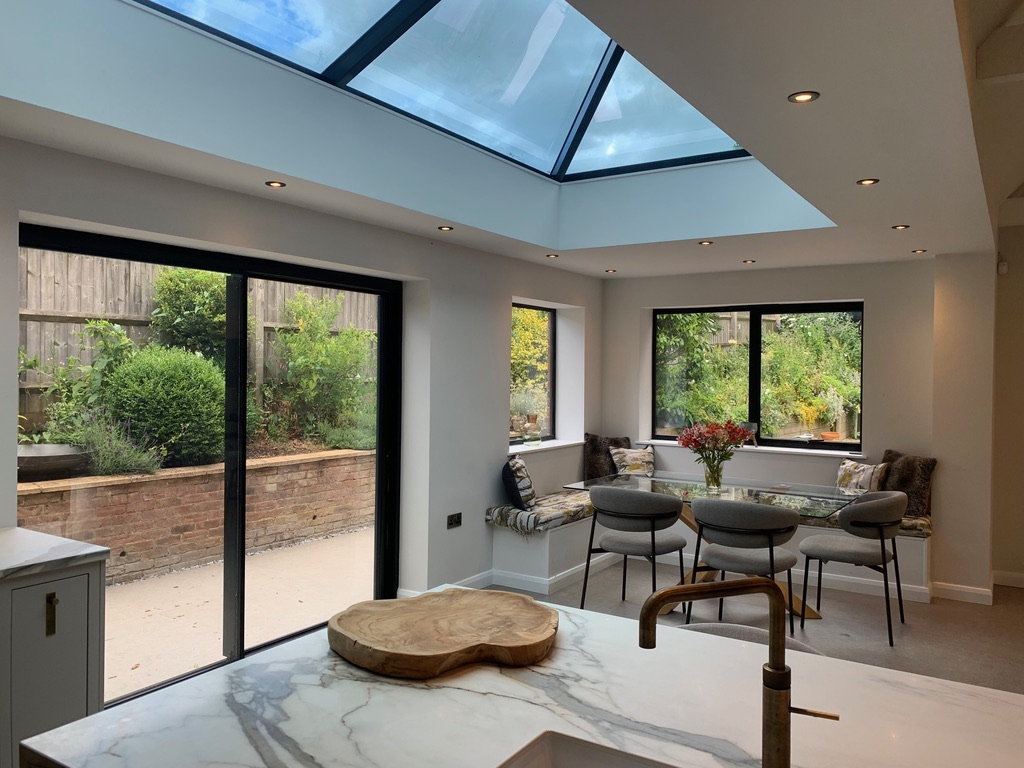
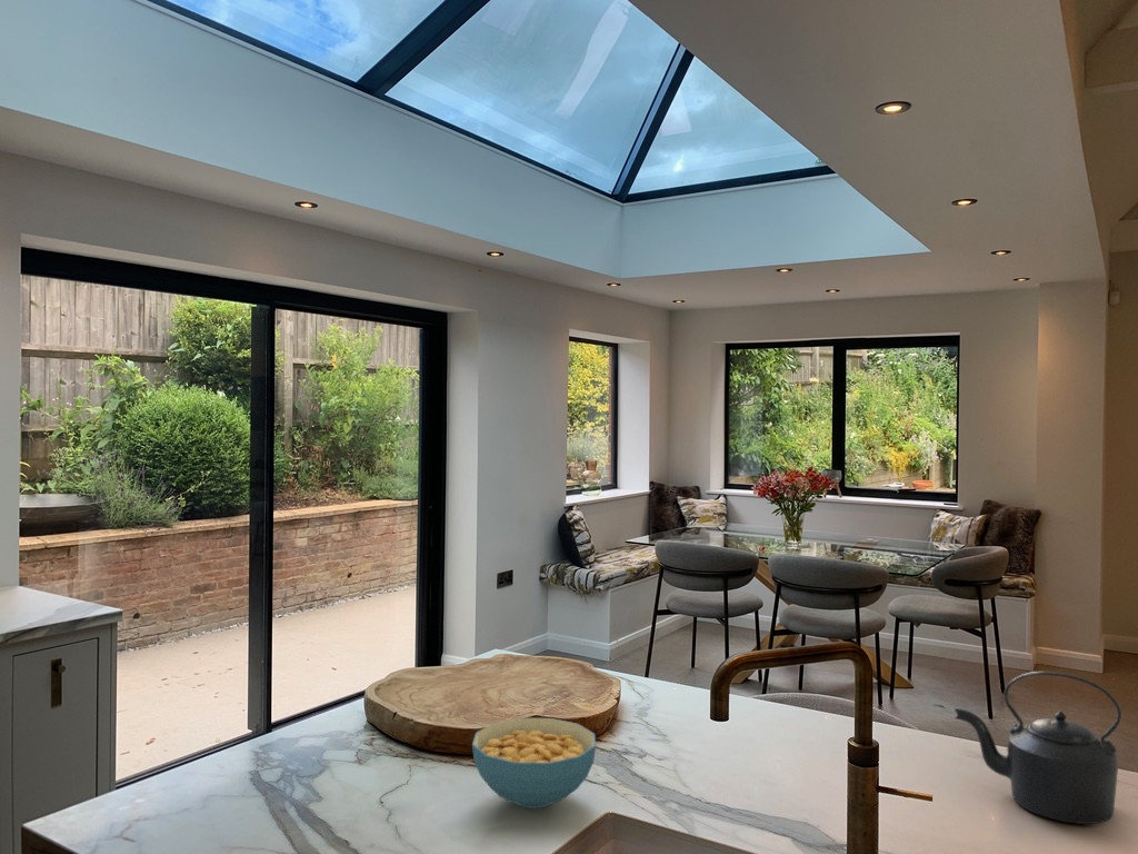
+ cereal bowl (533, 769)
+ kettle (1034, 733)
